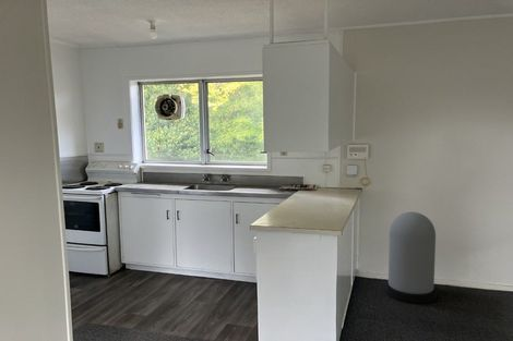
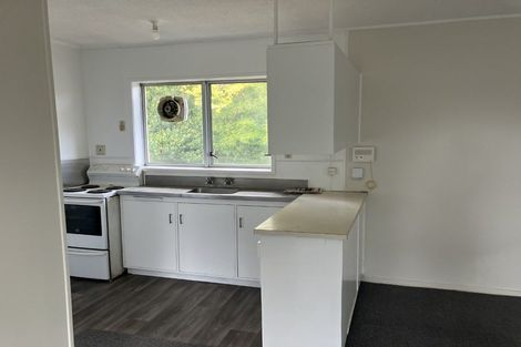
- trash can (411, 253)
